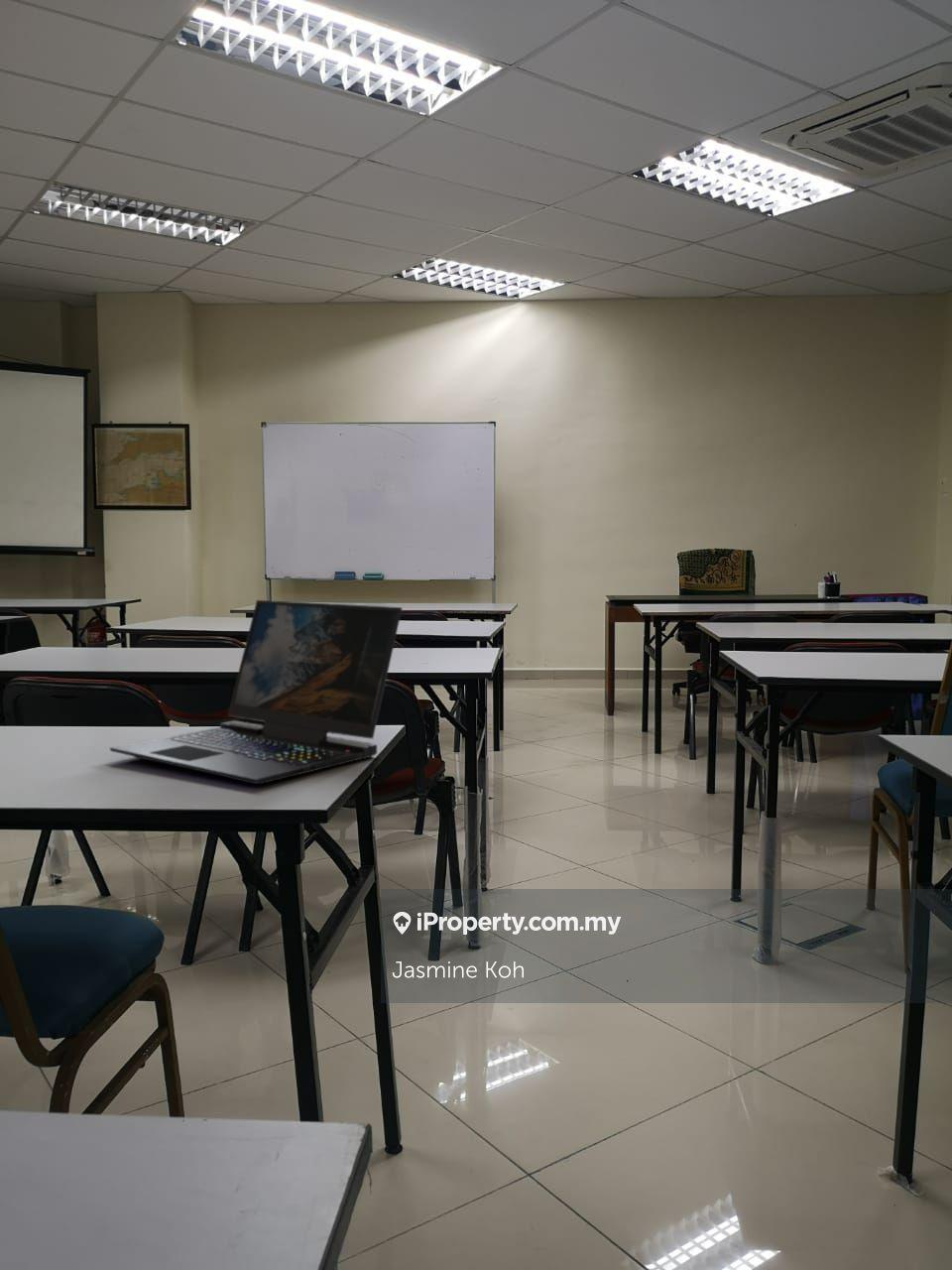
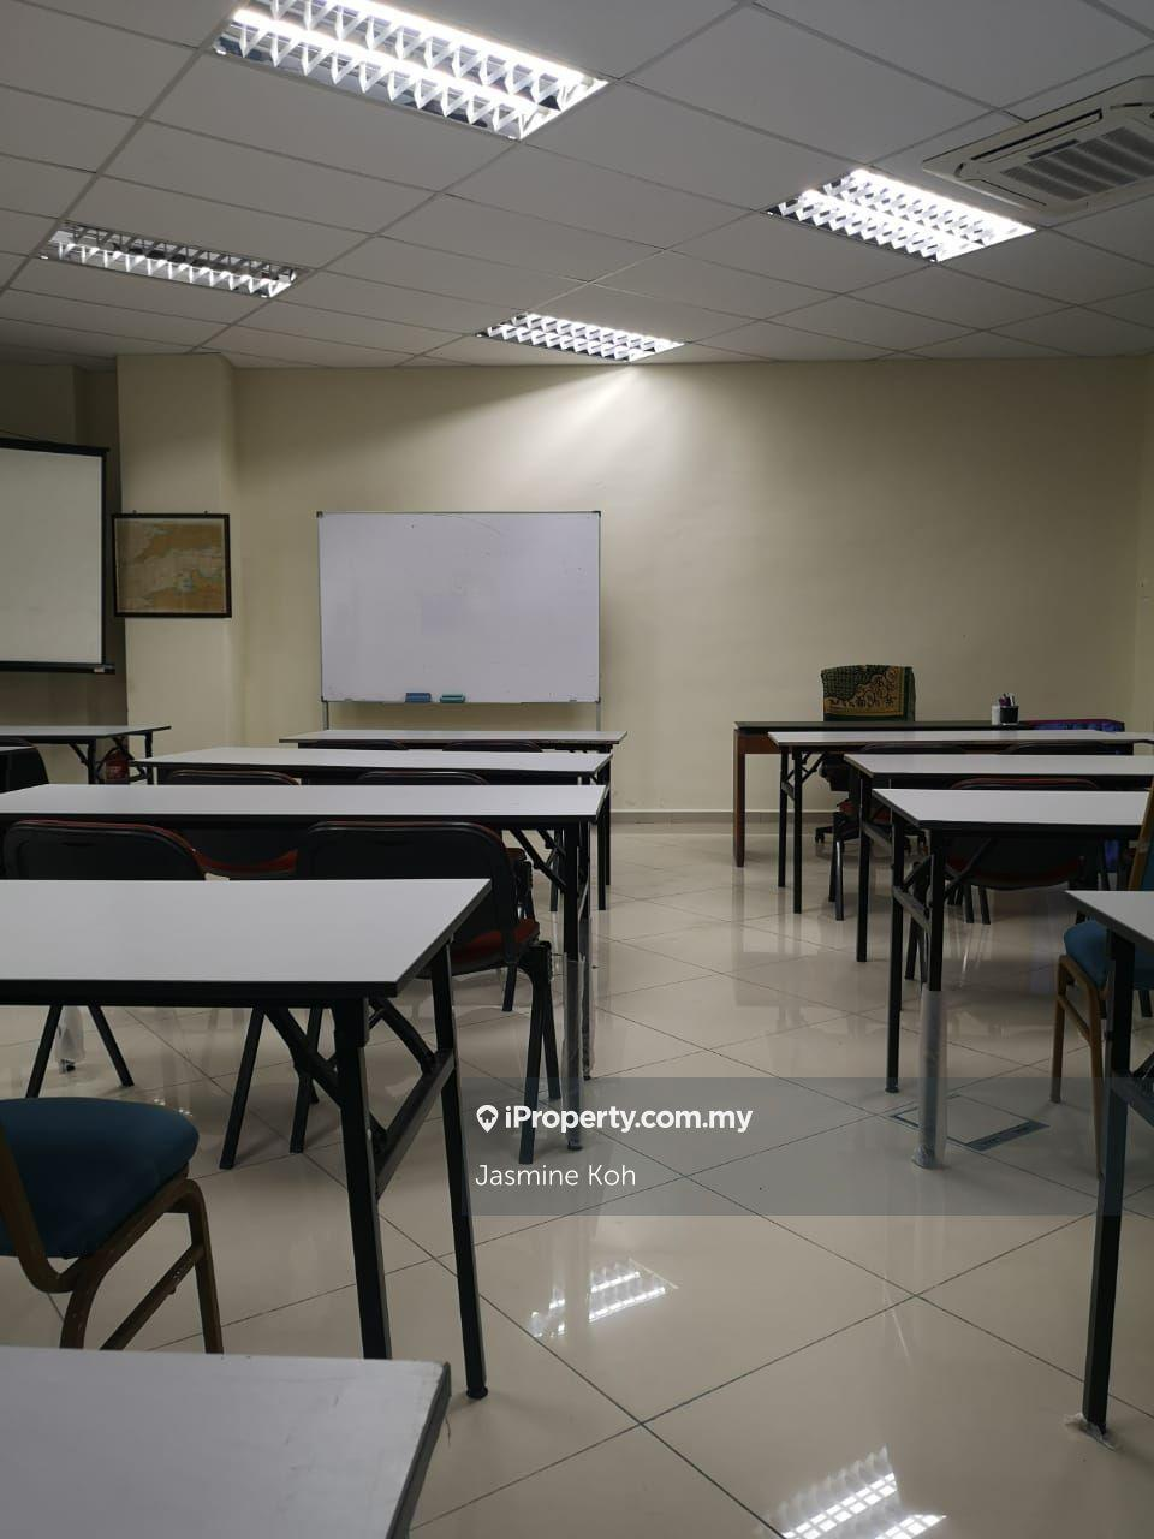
- laptop (258, 681)
